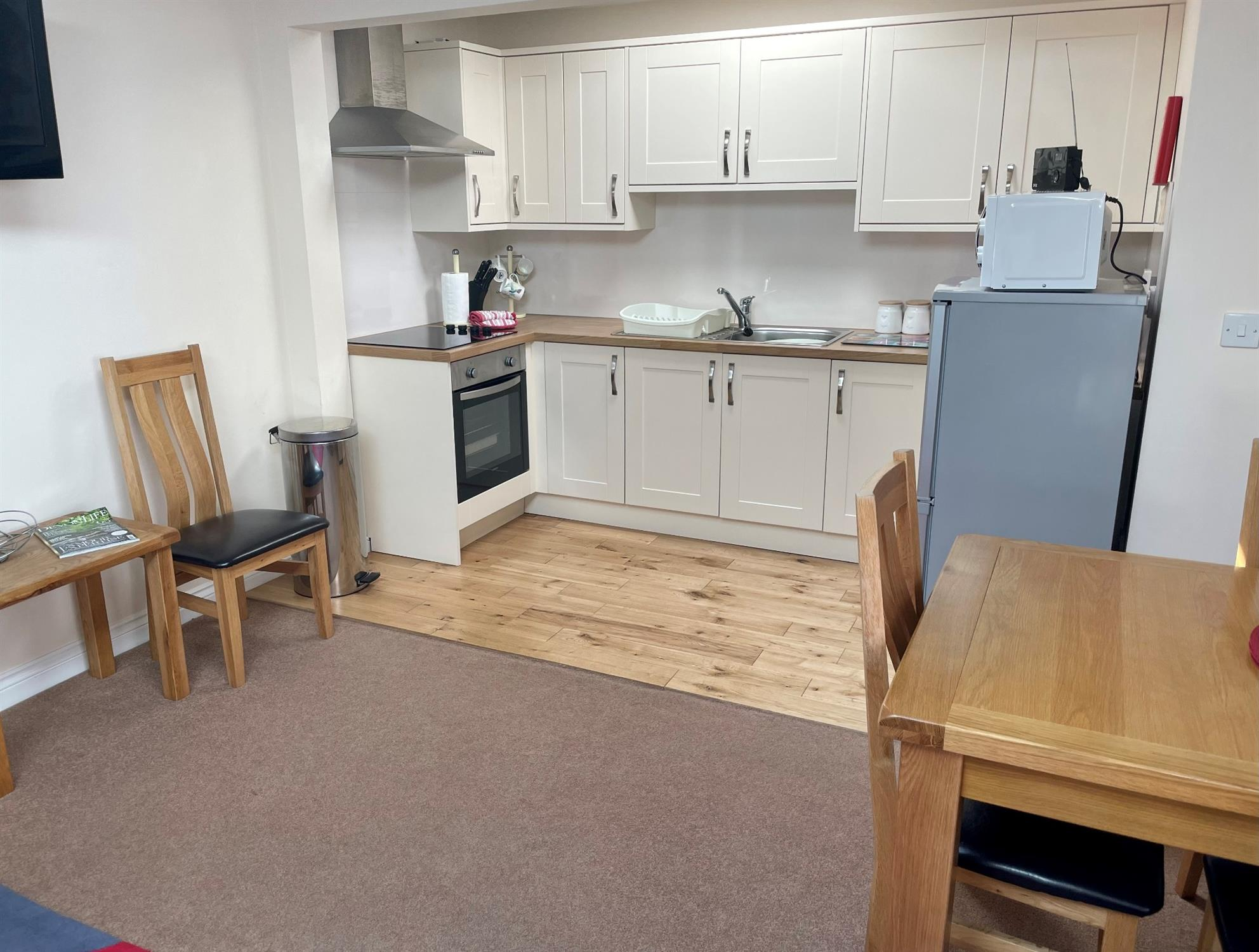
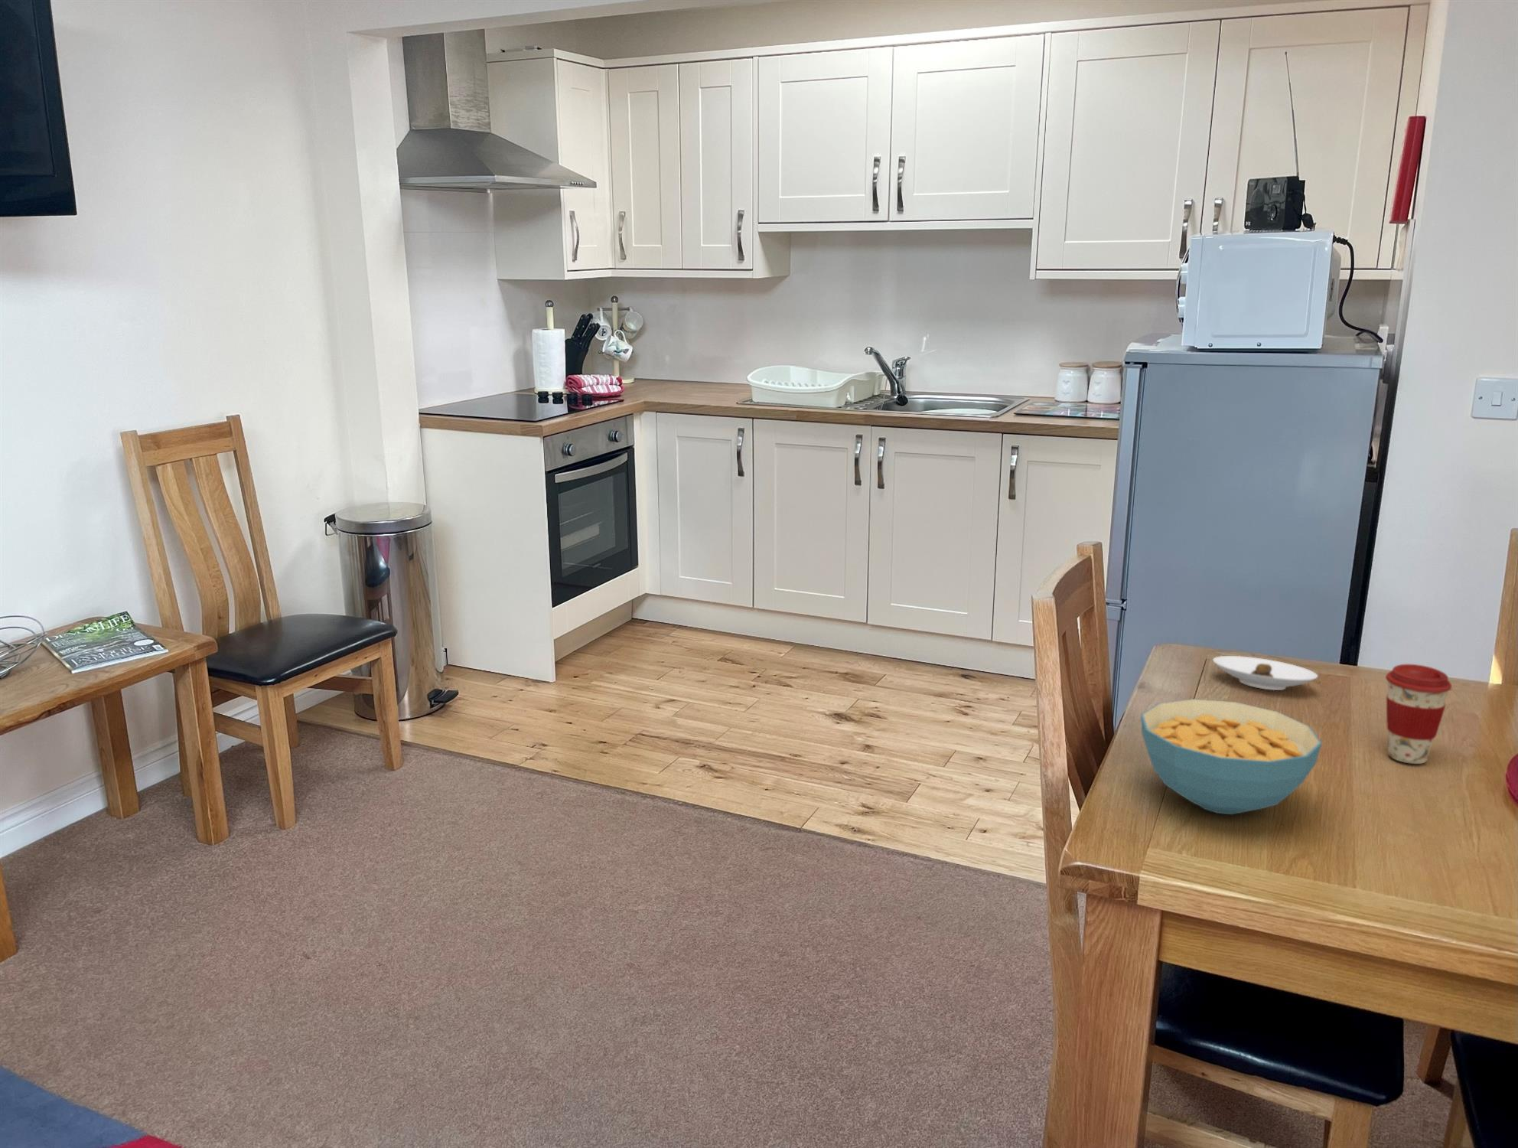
+ cereal bowl (1224, 766)
+ coffee cup (1413, 714)
+ saucer (1264, 674)
